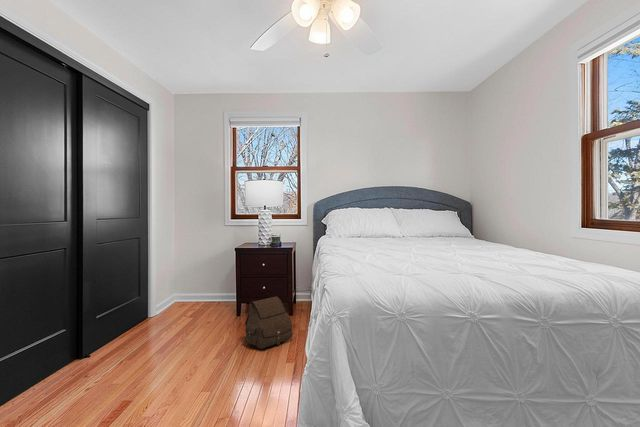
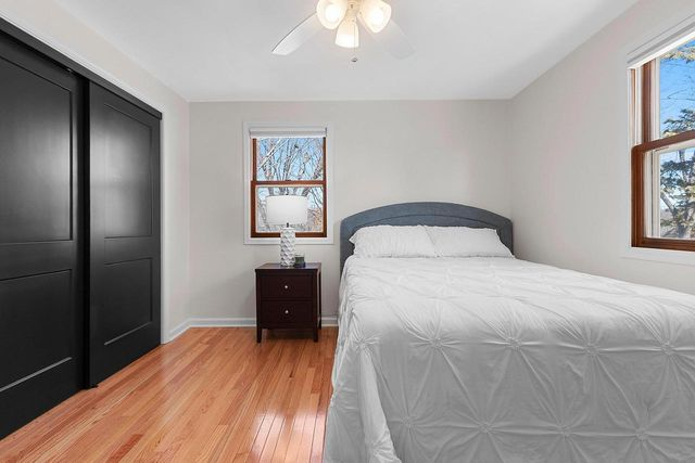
- satchel (266, 320)
